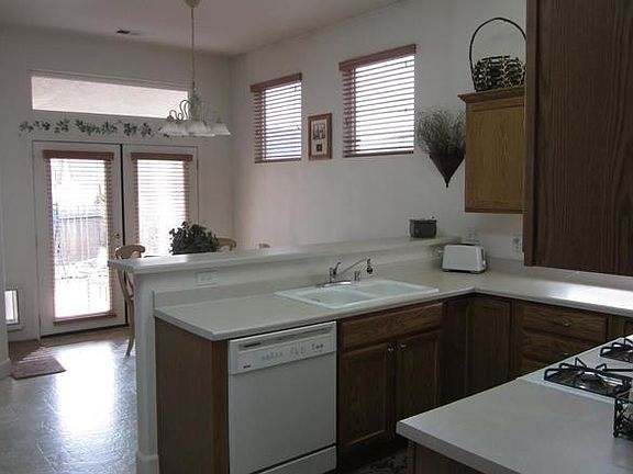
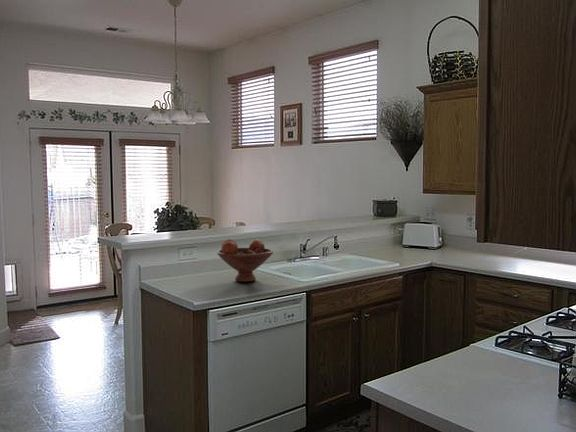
+ fruit bowl (245, 260)
